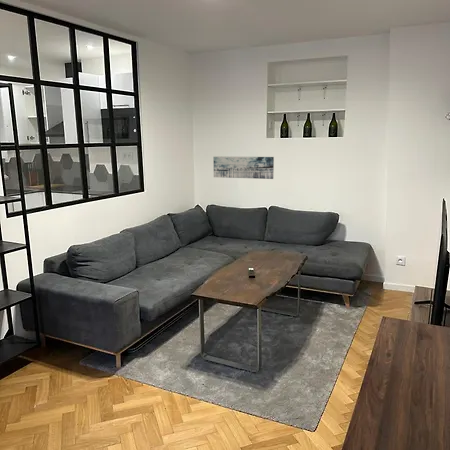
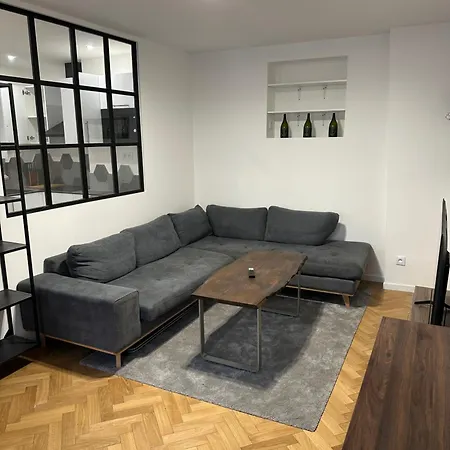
- wall art (242, 167)
